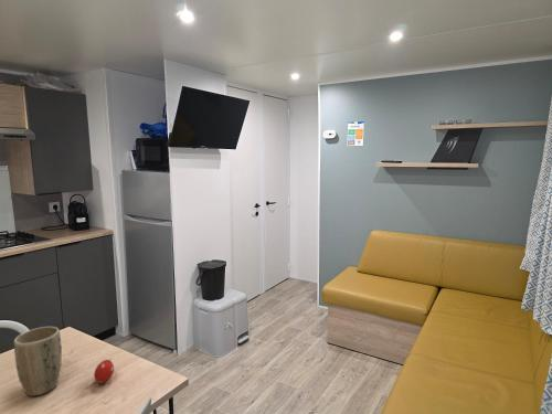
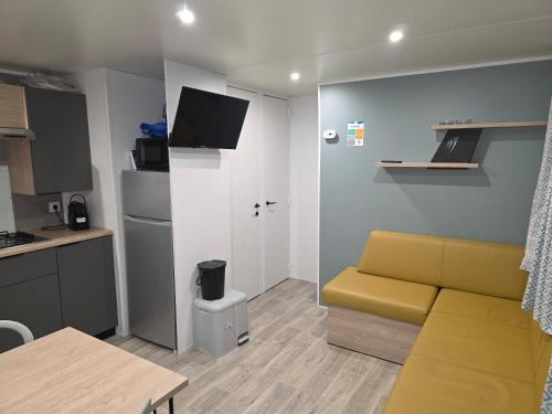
- plant pot (40, 361)
- fruit (104, 370)
